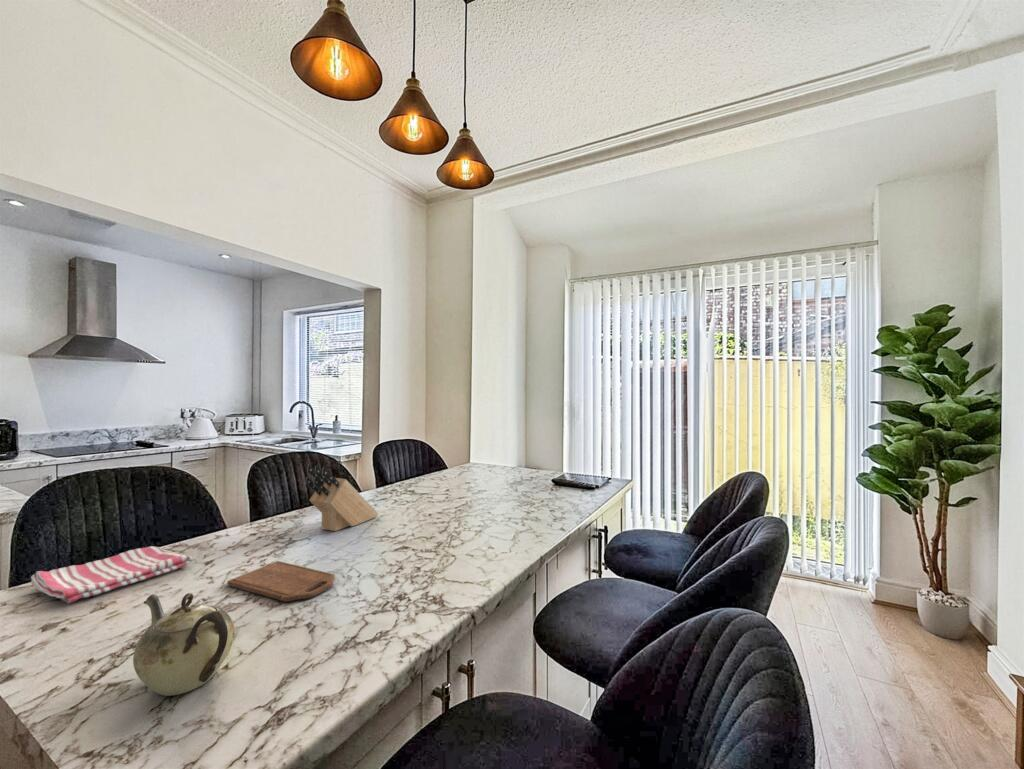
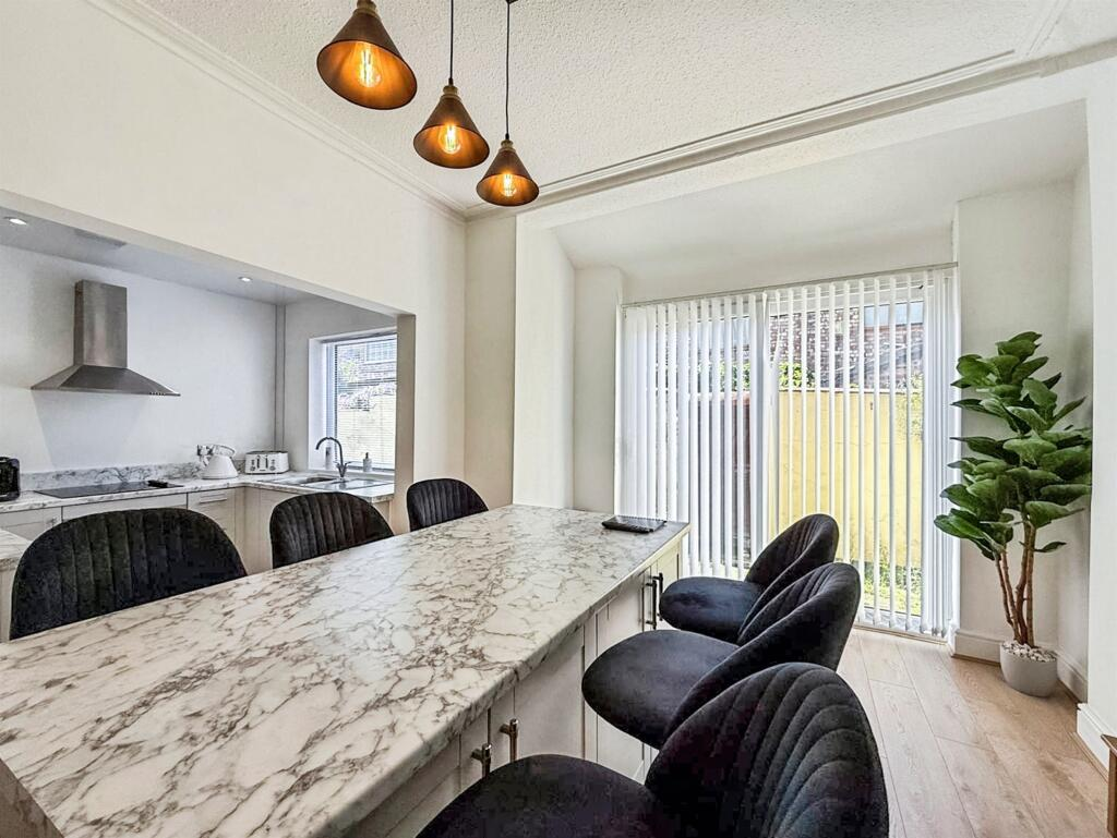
- cutting board (286, 580)
- knife block (341, 492)
- dish towel (117, 568)
- teapot (183, 635)
